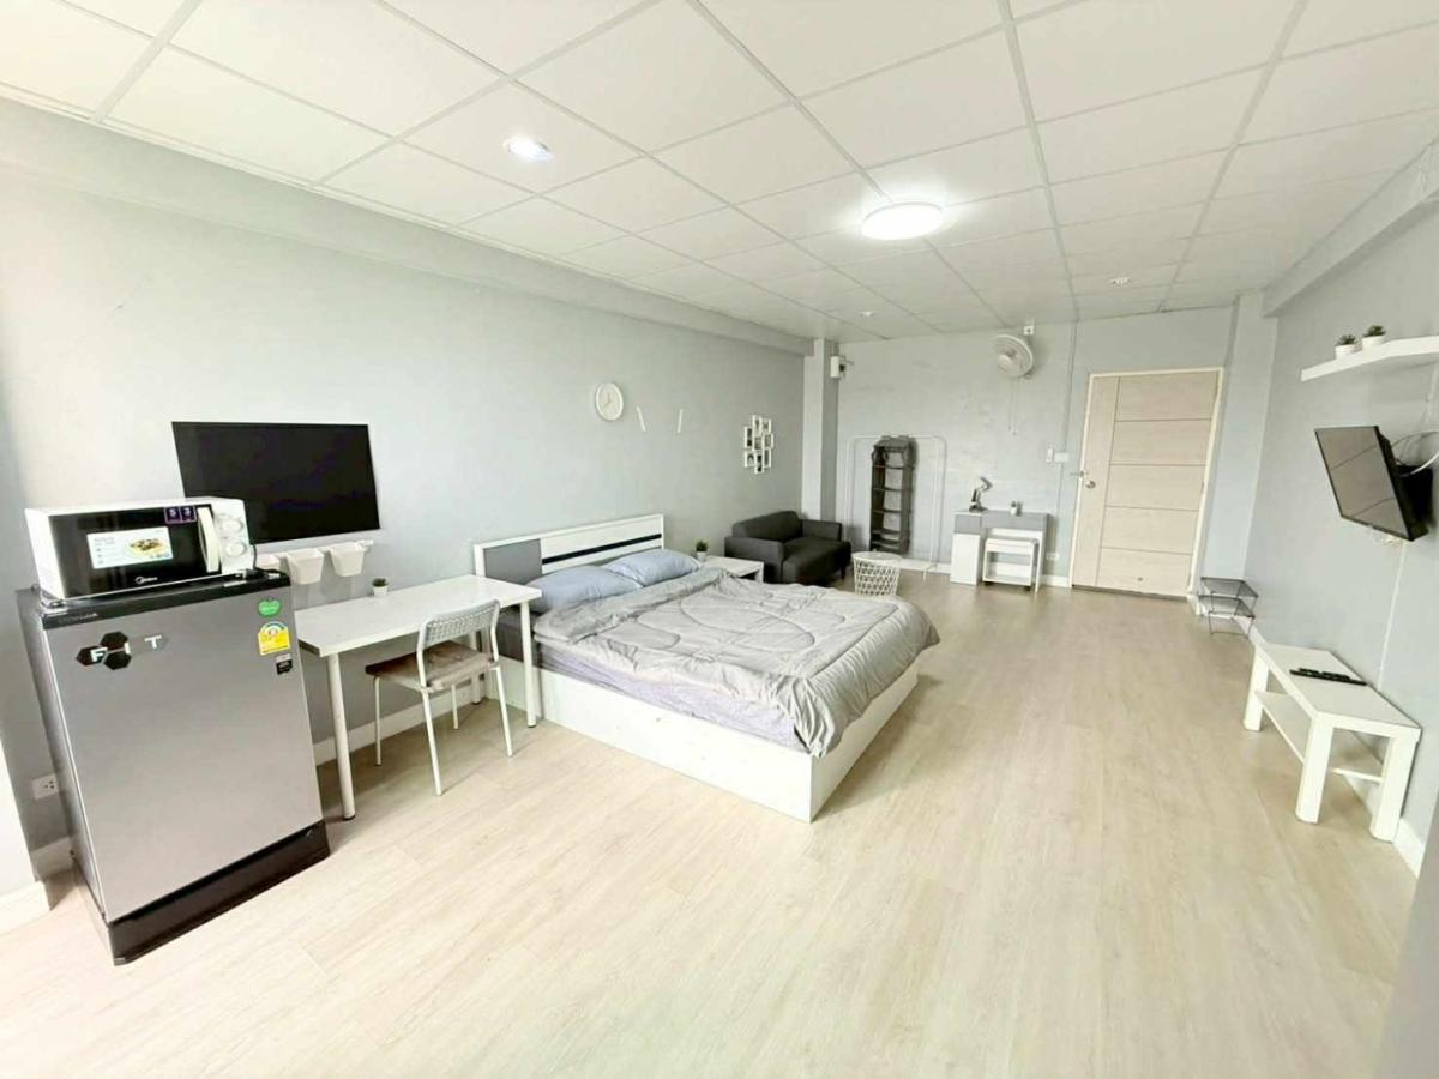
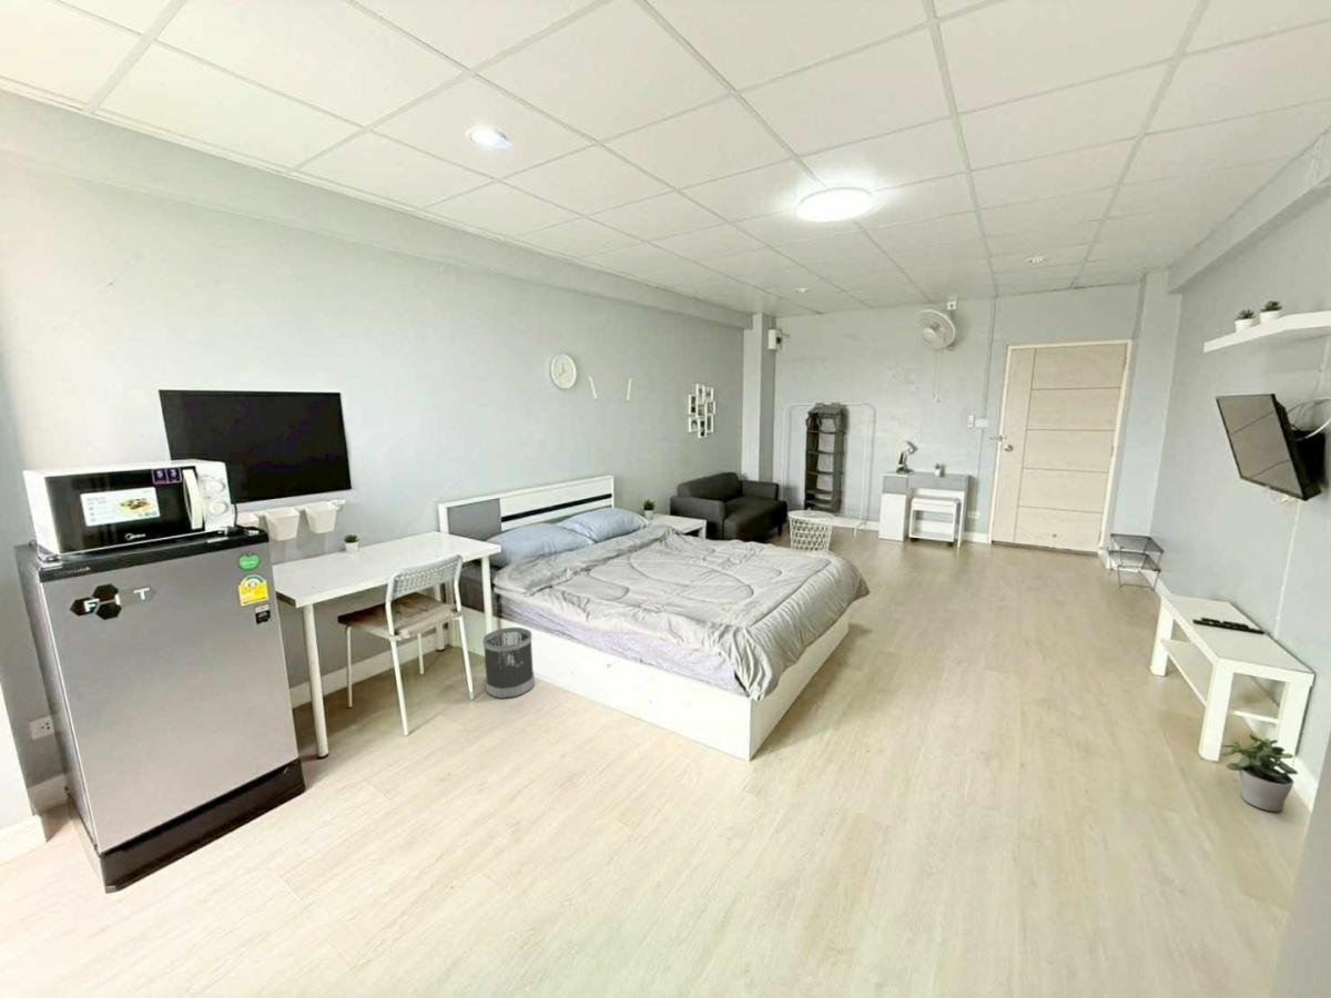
+ potted plant (1254, 767)
+ wastebasket (508, 661)
